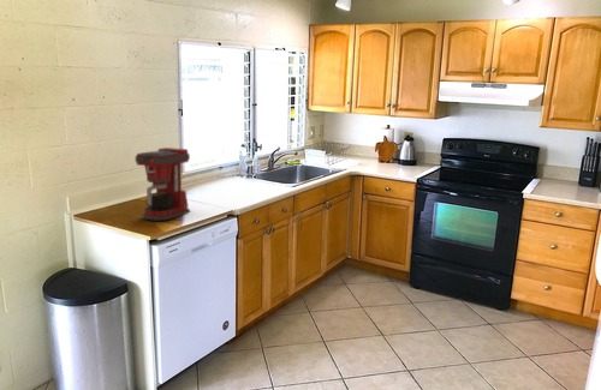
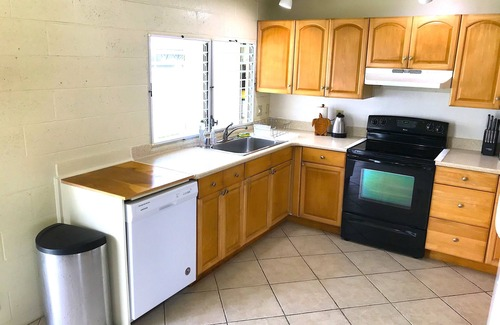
- coffee maker (162, 182)
